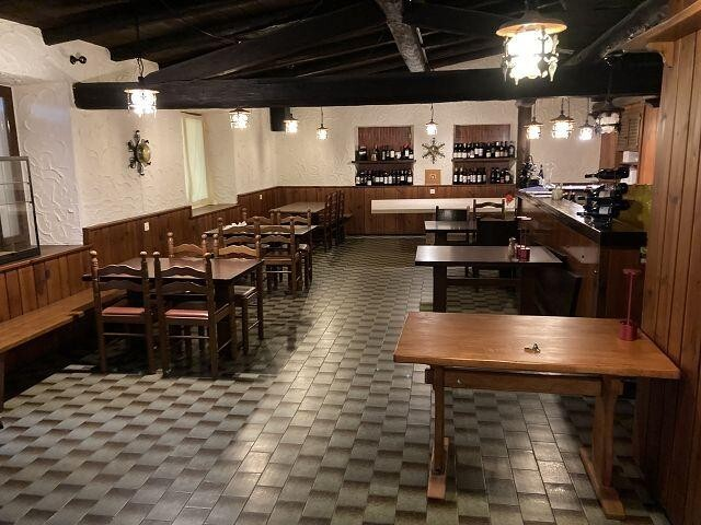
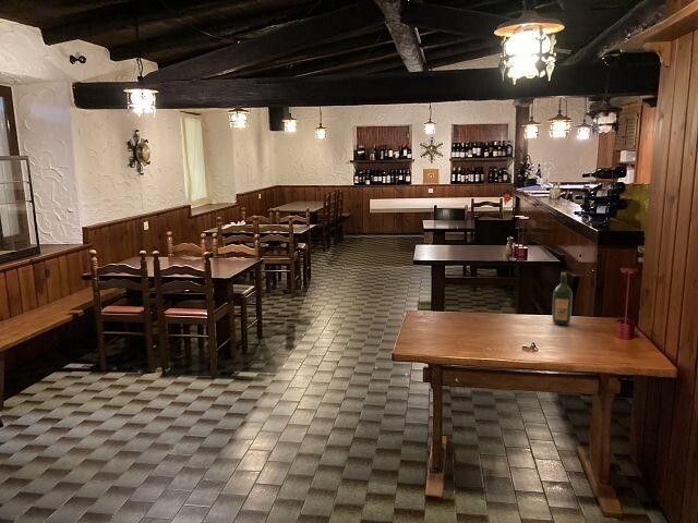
+ wine bottle (562, 297)
